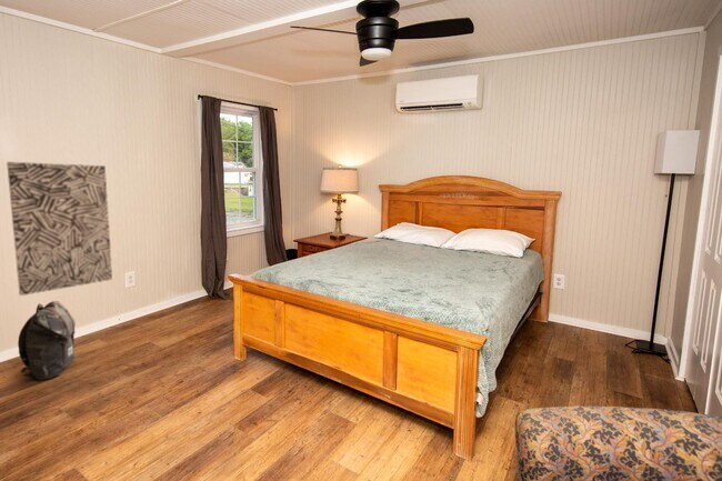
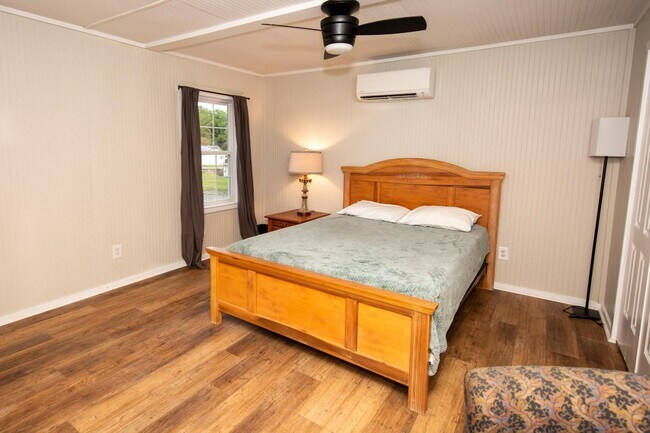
- wall art (64, 226)
- backpack (47, 337)
